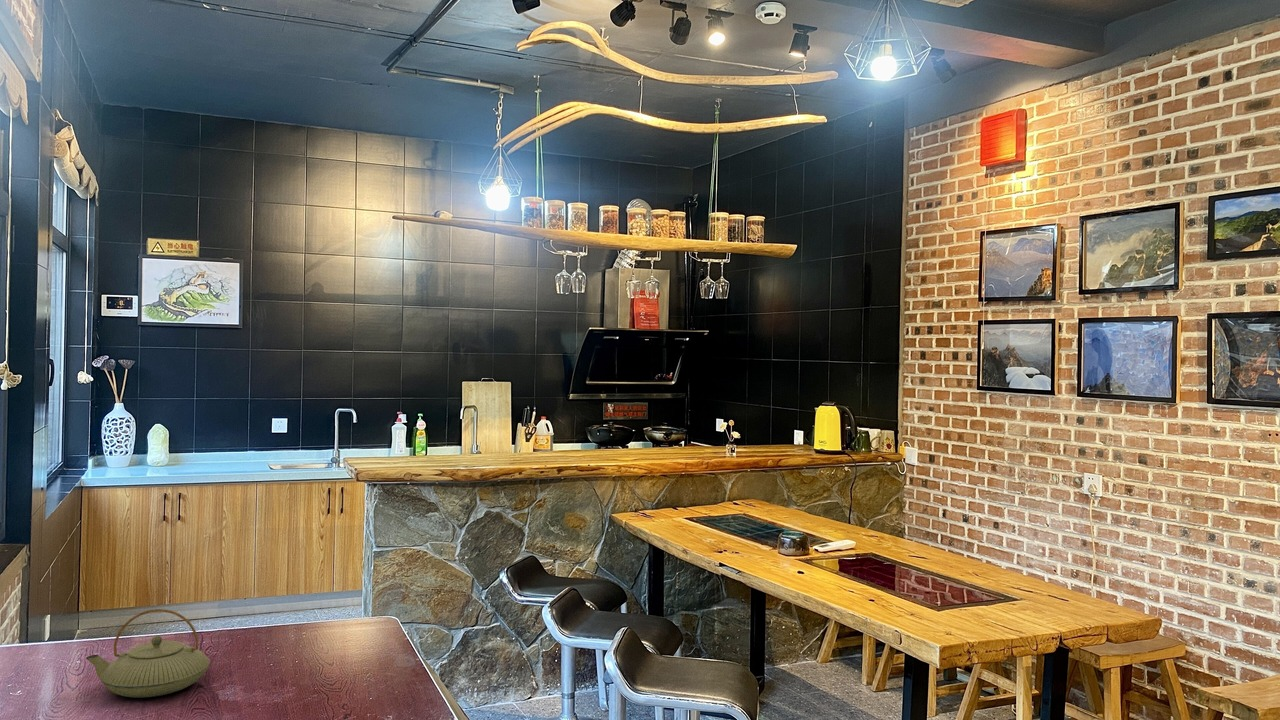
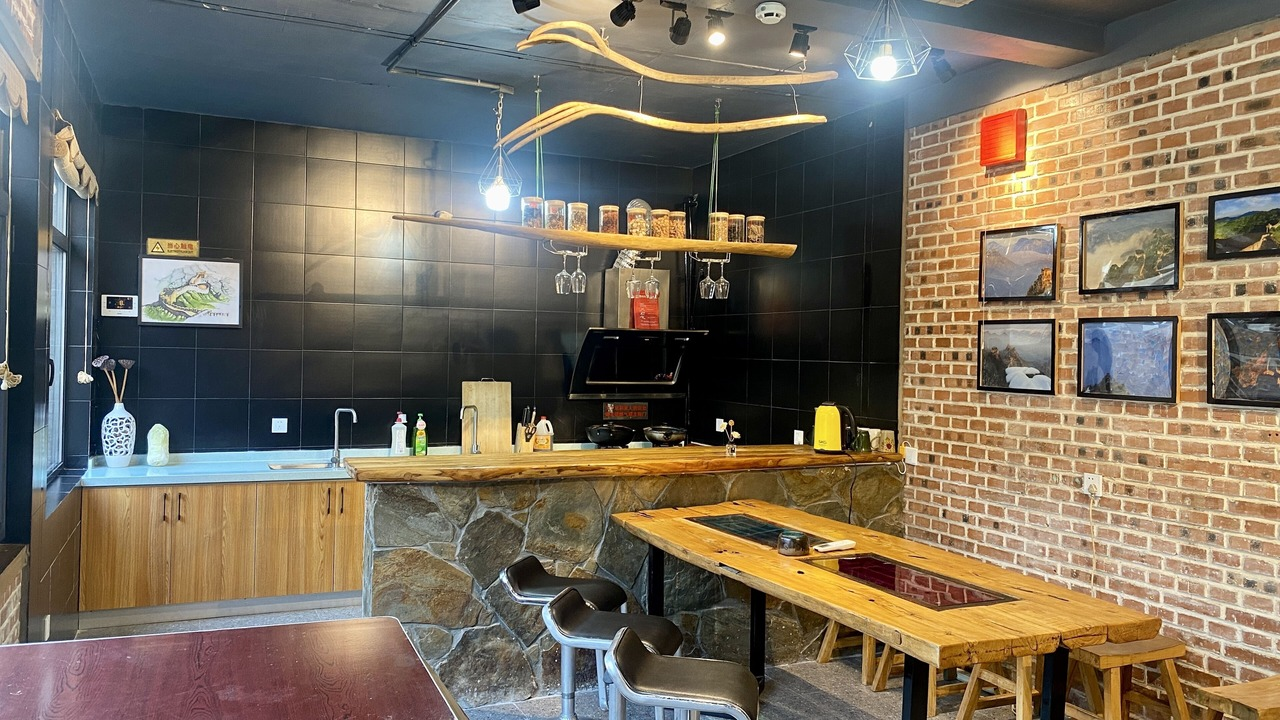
- teapot (149, 648)
